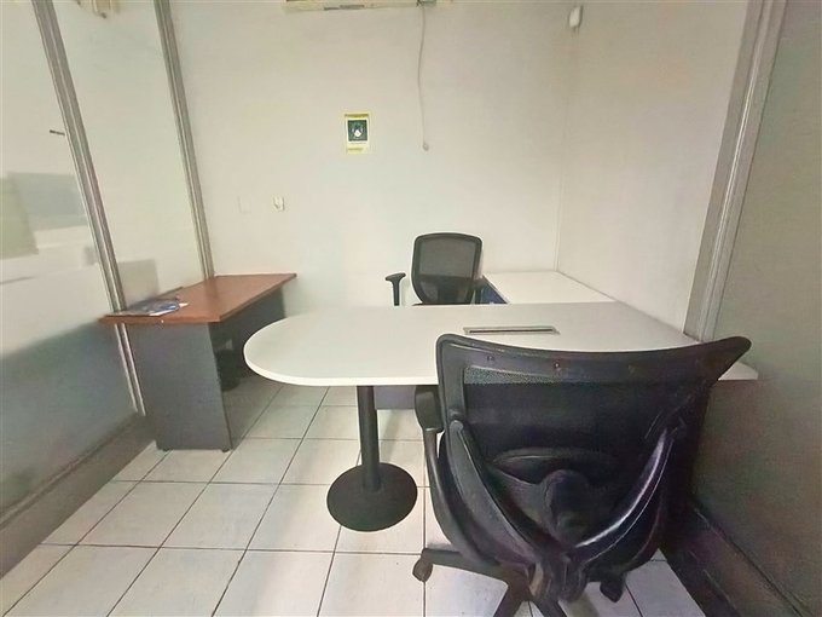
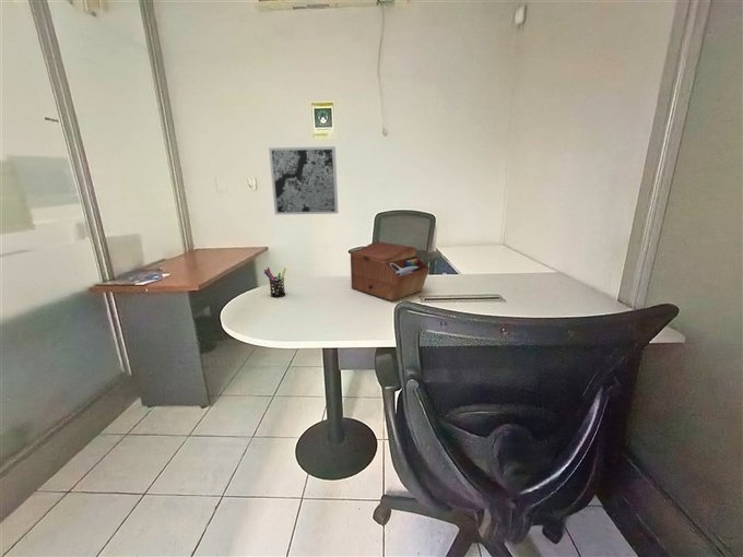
+ wall art (304, 181)
+ sewing box (388, 269)
+ pen holder (276, 281)
